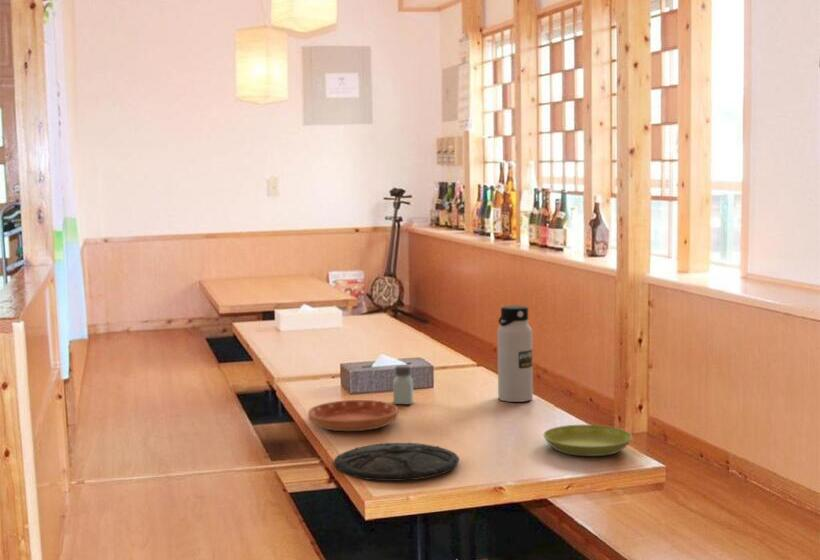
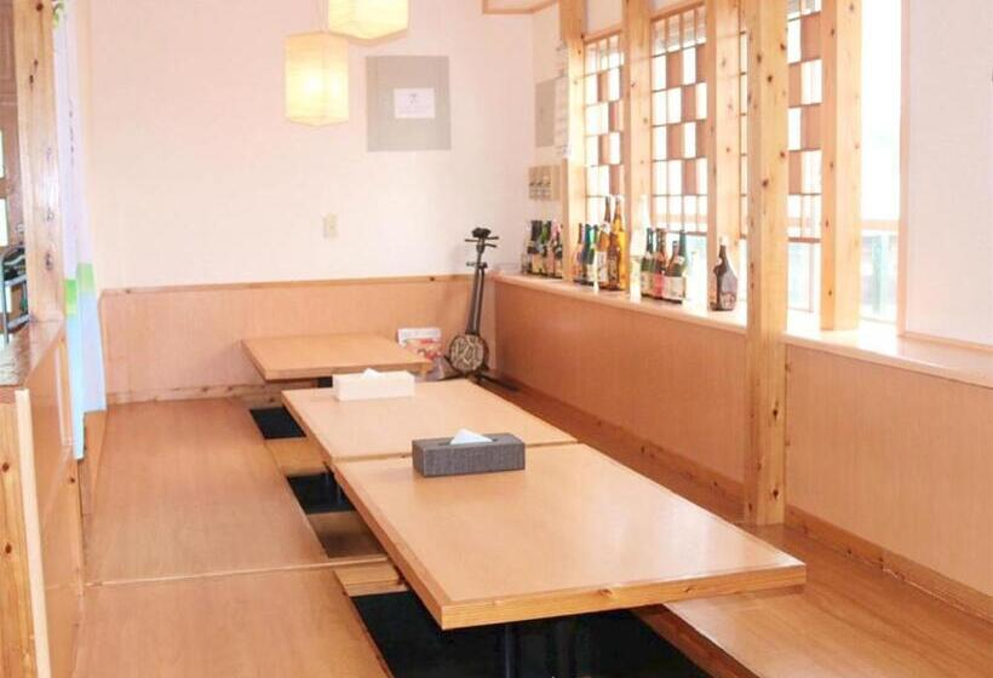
- saltshaker (403, 384)
- water bottle (515, 352)
- saucer (587, 441)
- saucer (353, 416)
- plate (396, 454)
